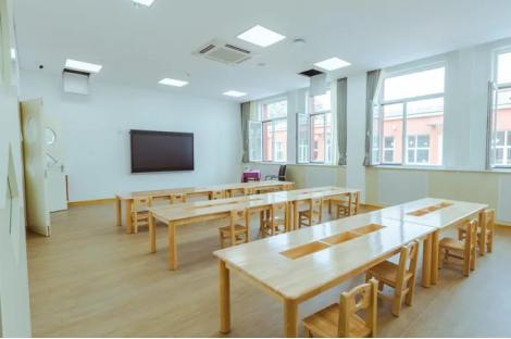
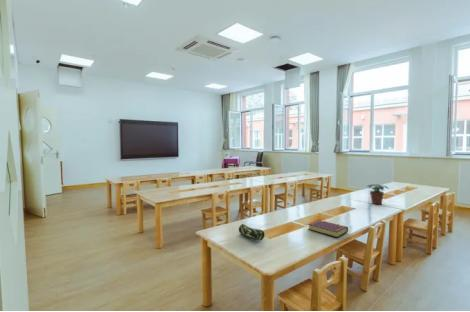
+ potted plant (377, 194)
+ book (327, 227)
+ pencil case (250, 231)
